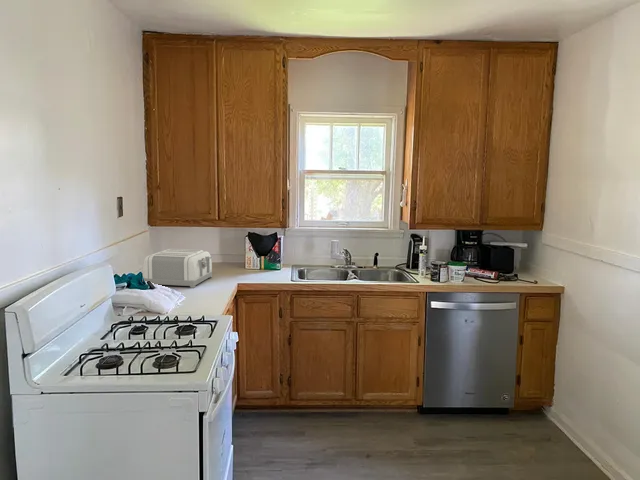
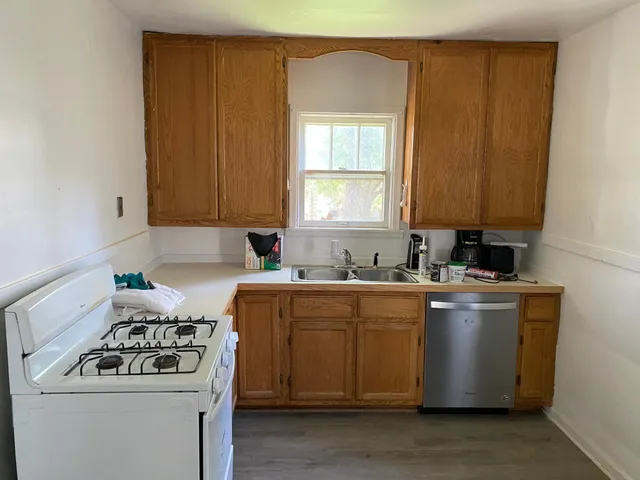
- toaster (181, 266)
